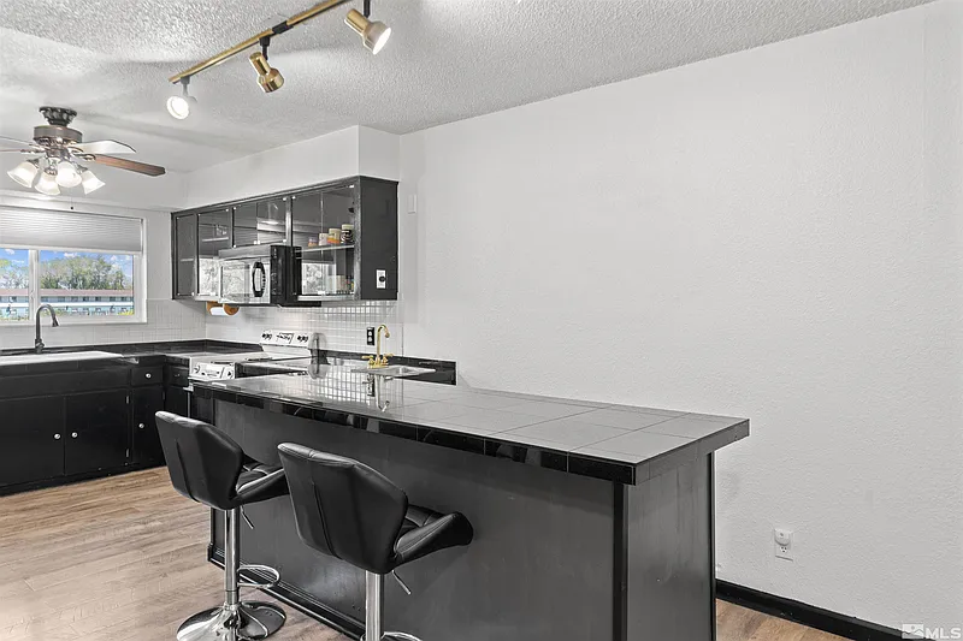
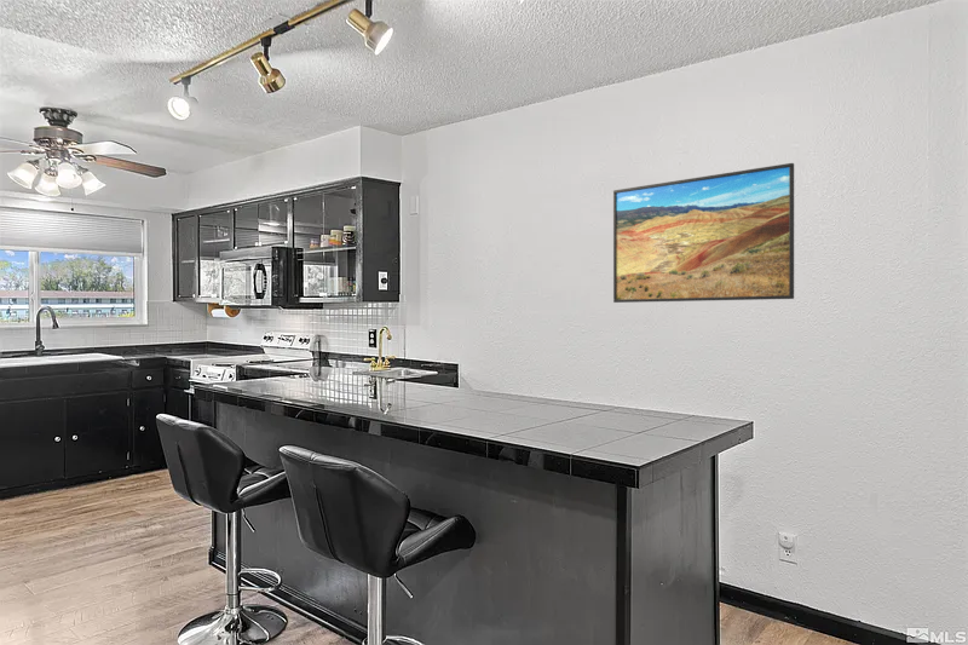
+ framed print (695, 238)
